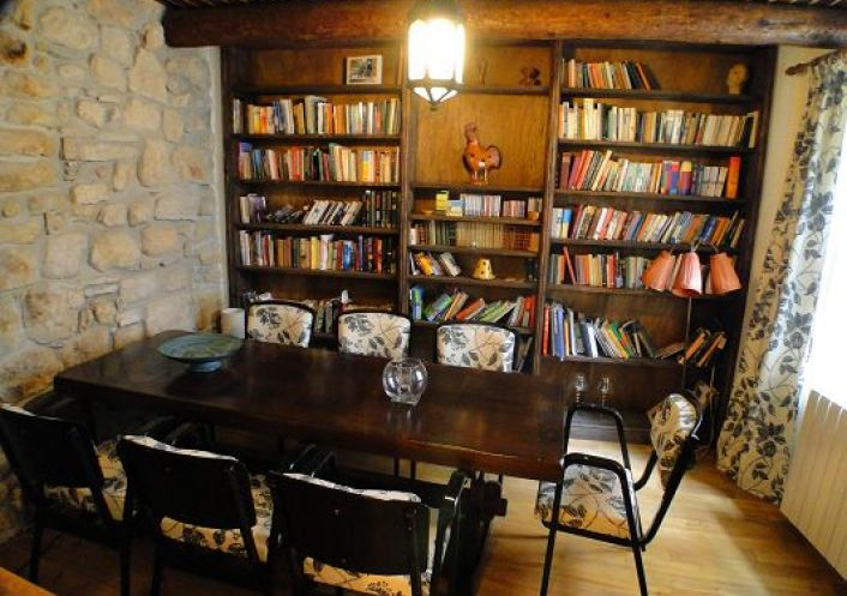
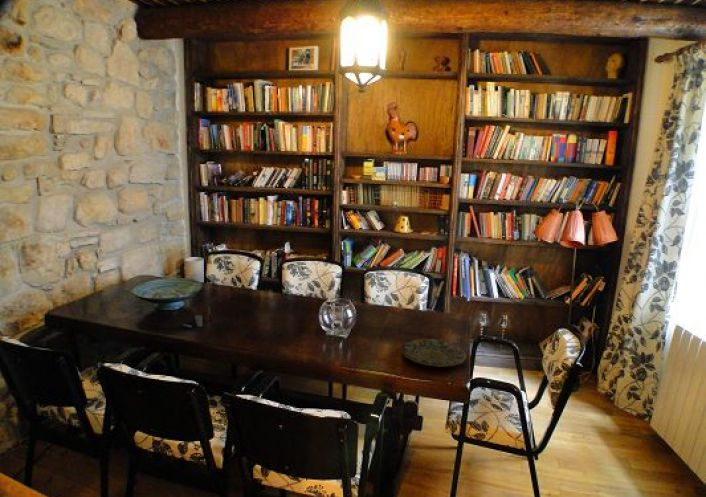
+ plate (432, 354)
+ cup (199, 317)
